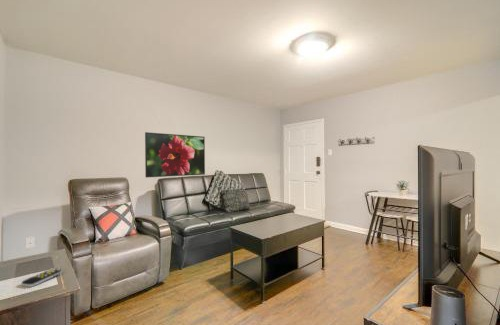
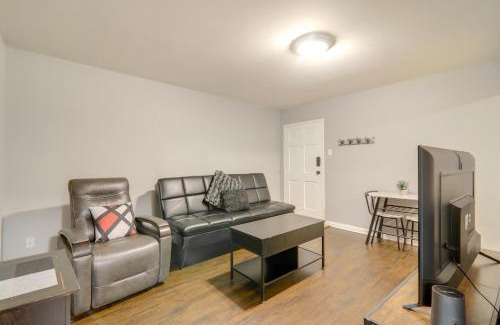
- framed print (177, 155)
- remote control (42, 276)
